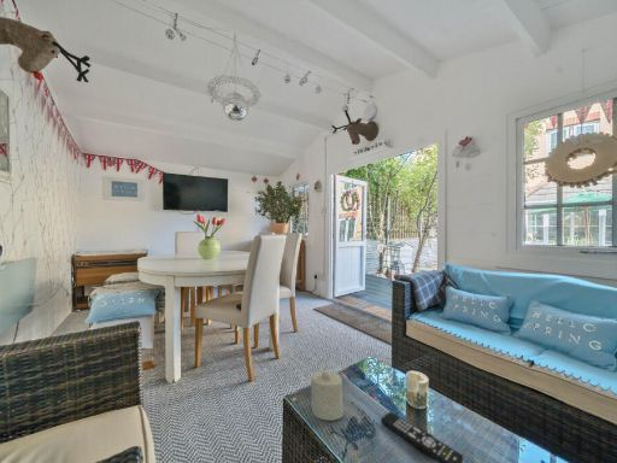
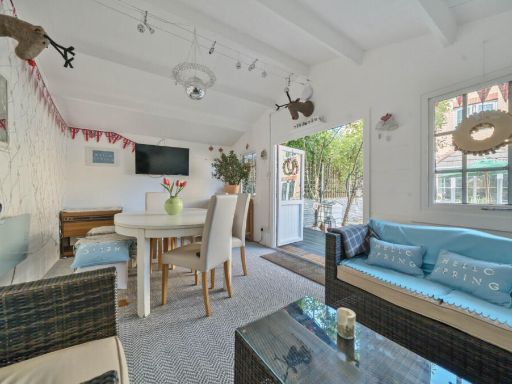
- remote control (418, 438)
- candle (327, 391)
